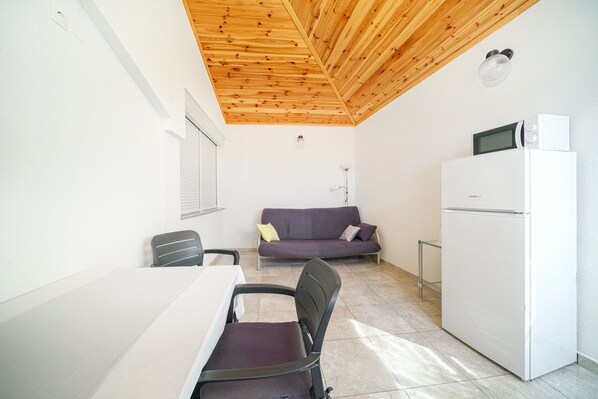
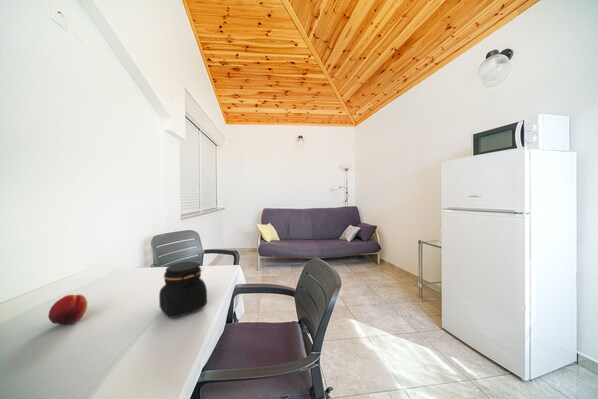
+ fruit (69, 308)
+ jar (183, 287)
